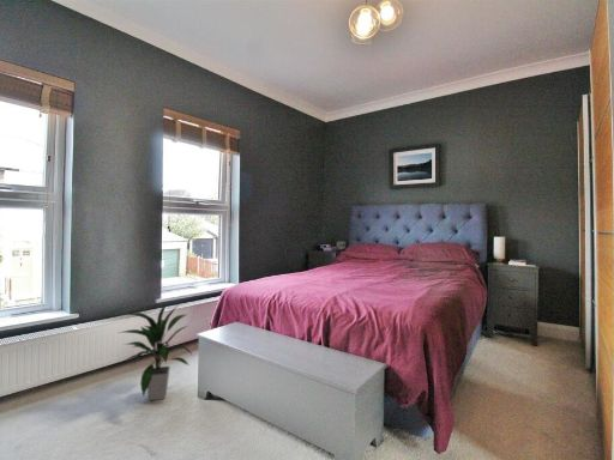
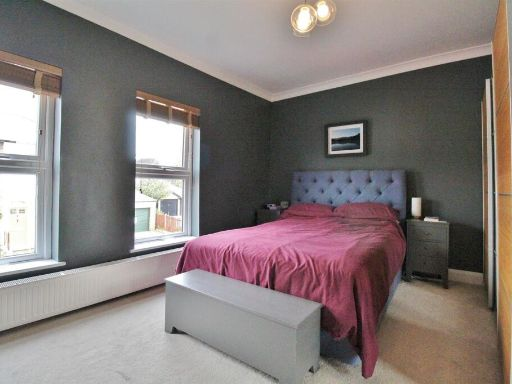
- indoor plant (156, 349)
